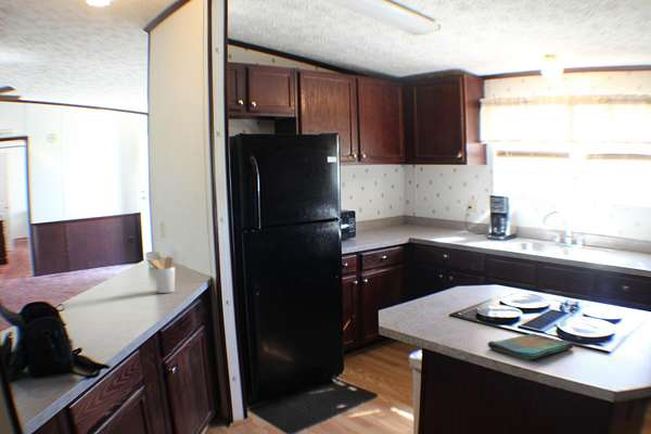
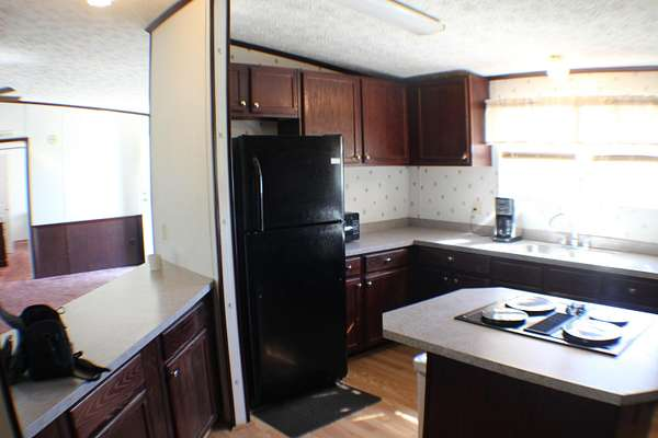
- utensil holder (159, 273)
- dish towel (529, 344)
